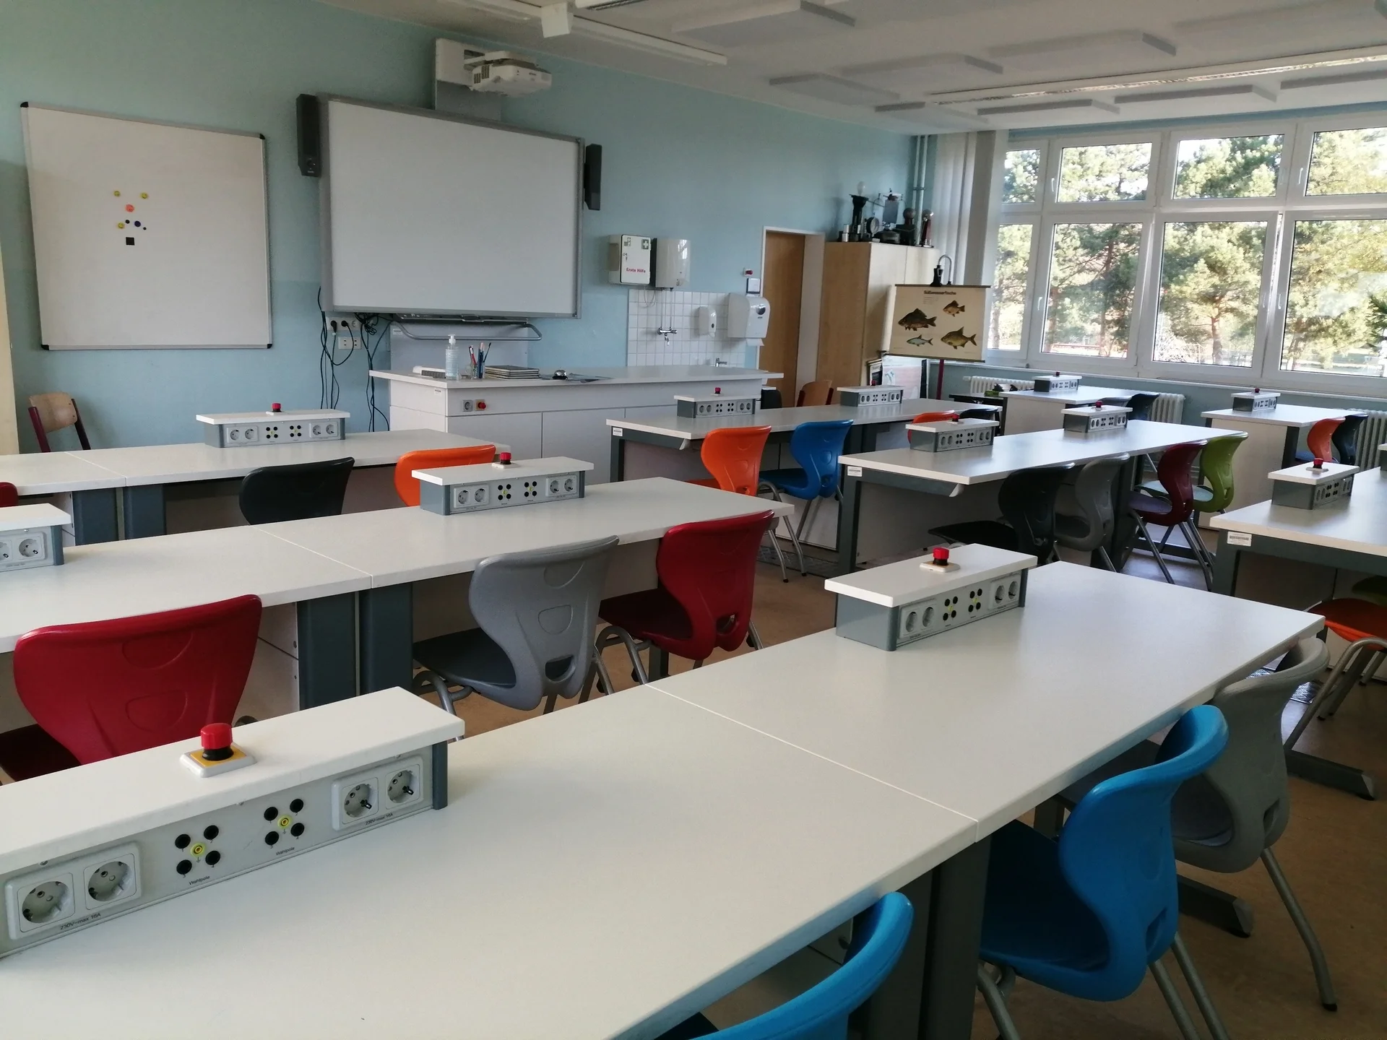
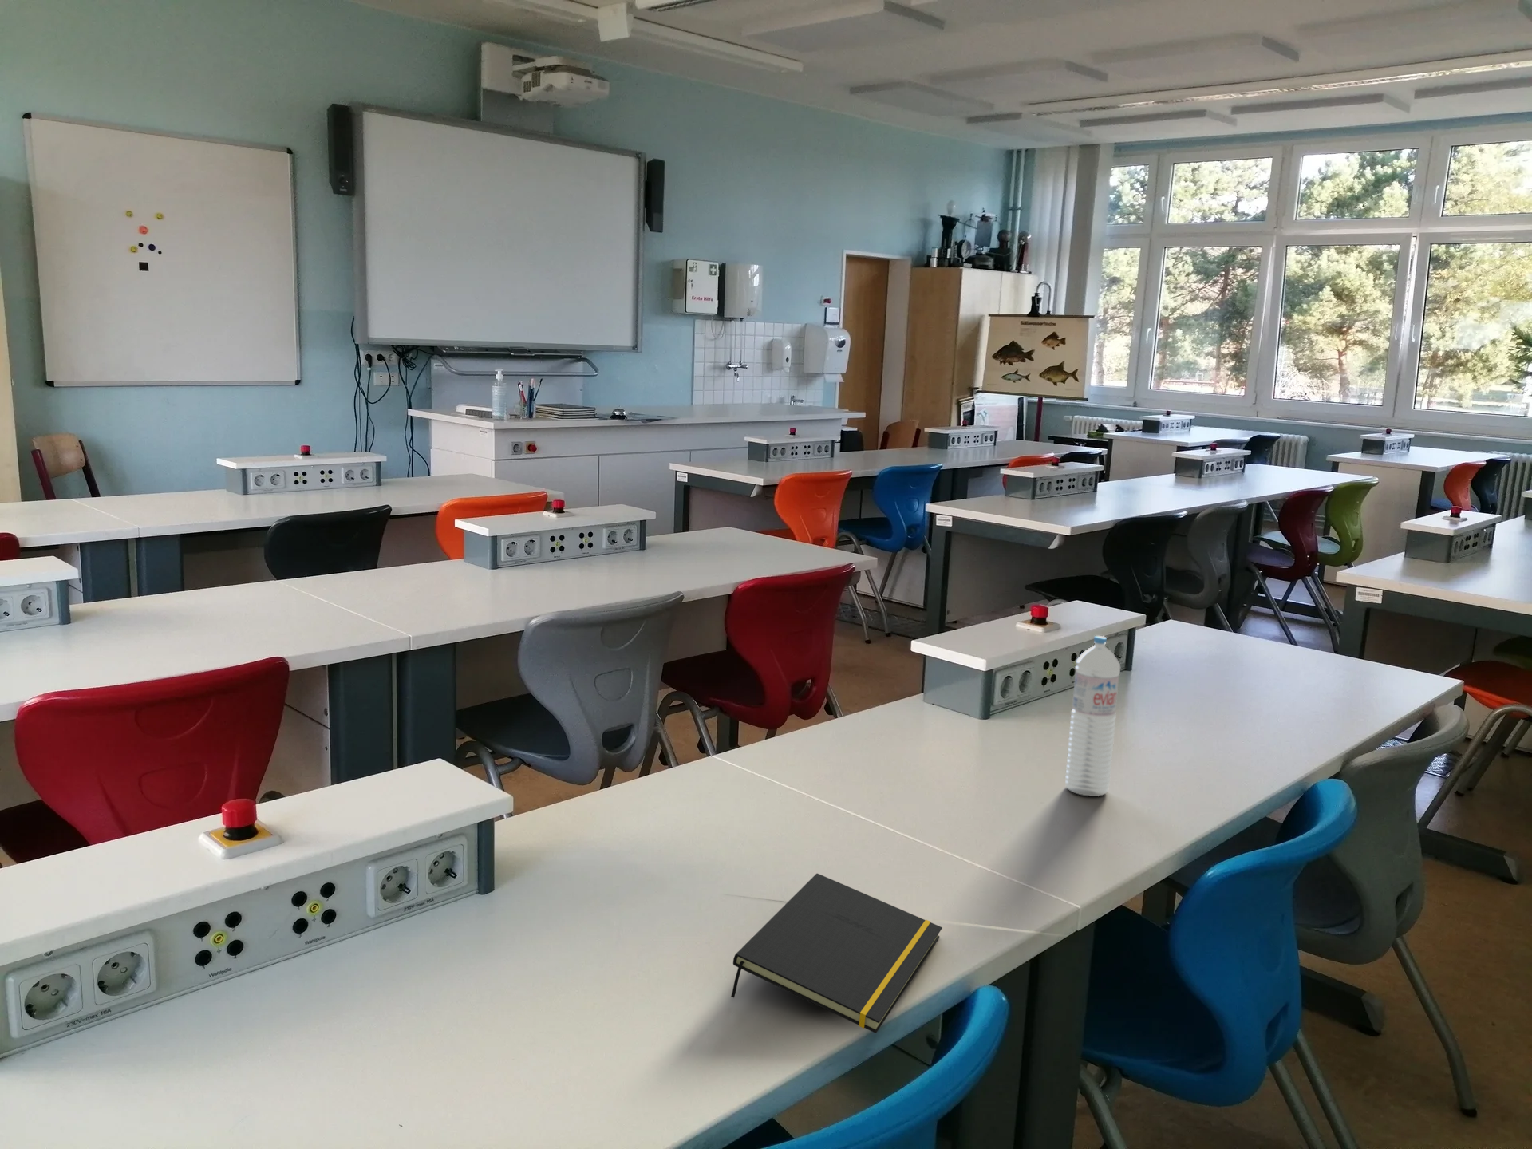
+ notepad (842, 945)
+ water bottle (1093, 715)
